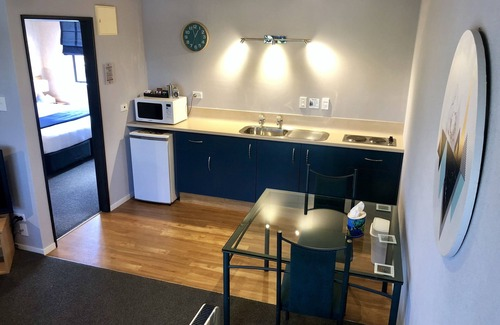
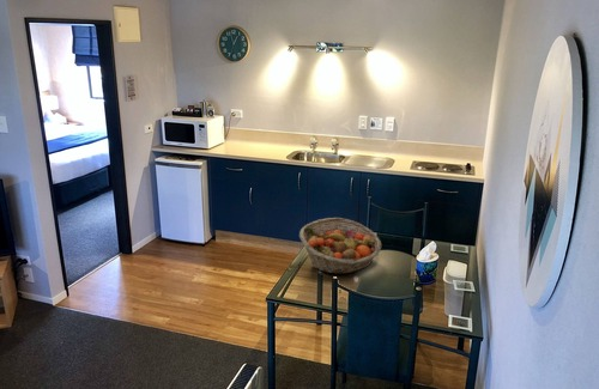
+ fruit basket (340, 244)
